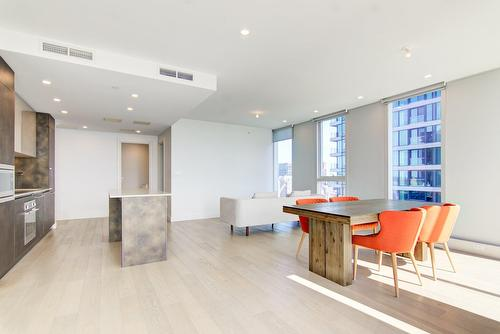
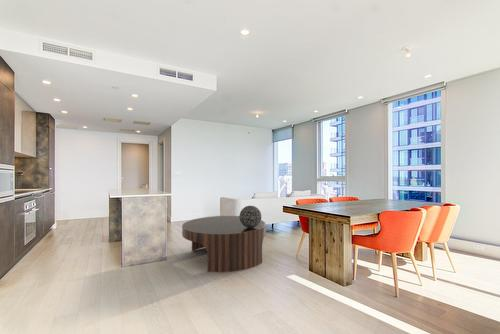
+ decorative sphere (250, 216)
+ coffee table (224, 240)
